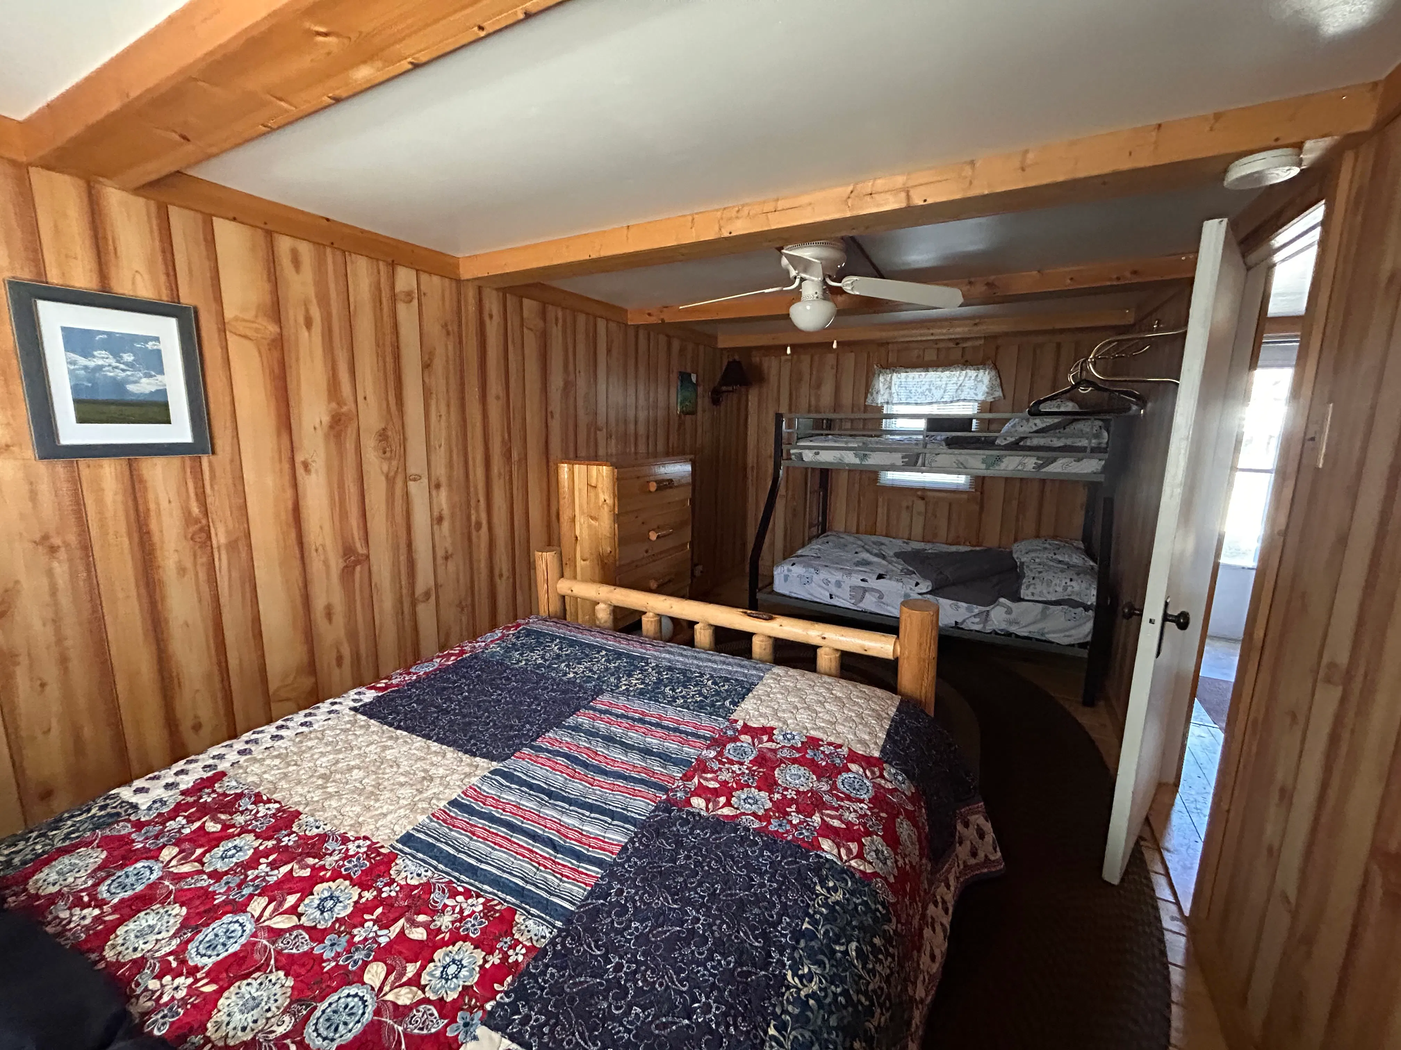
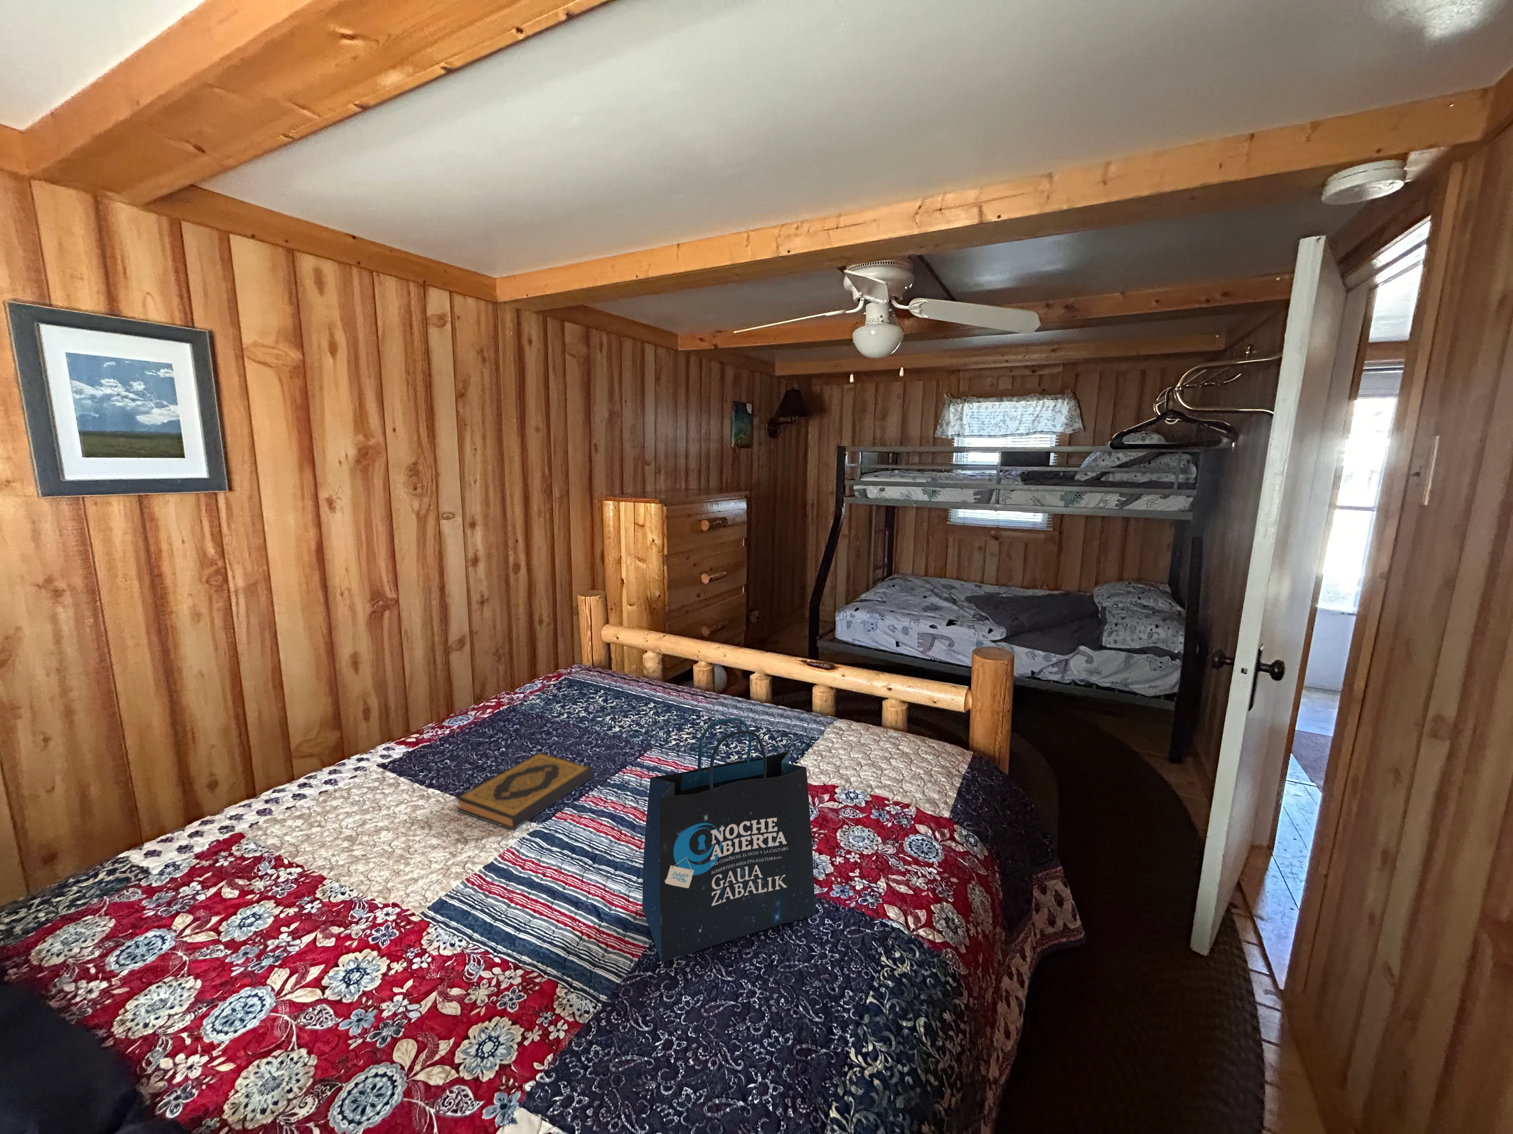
+ hardback book (528, 787)
+ tote bag (729, 820)
